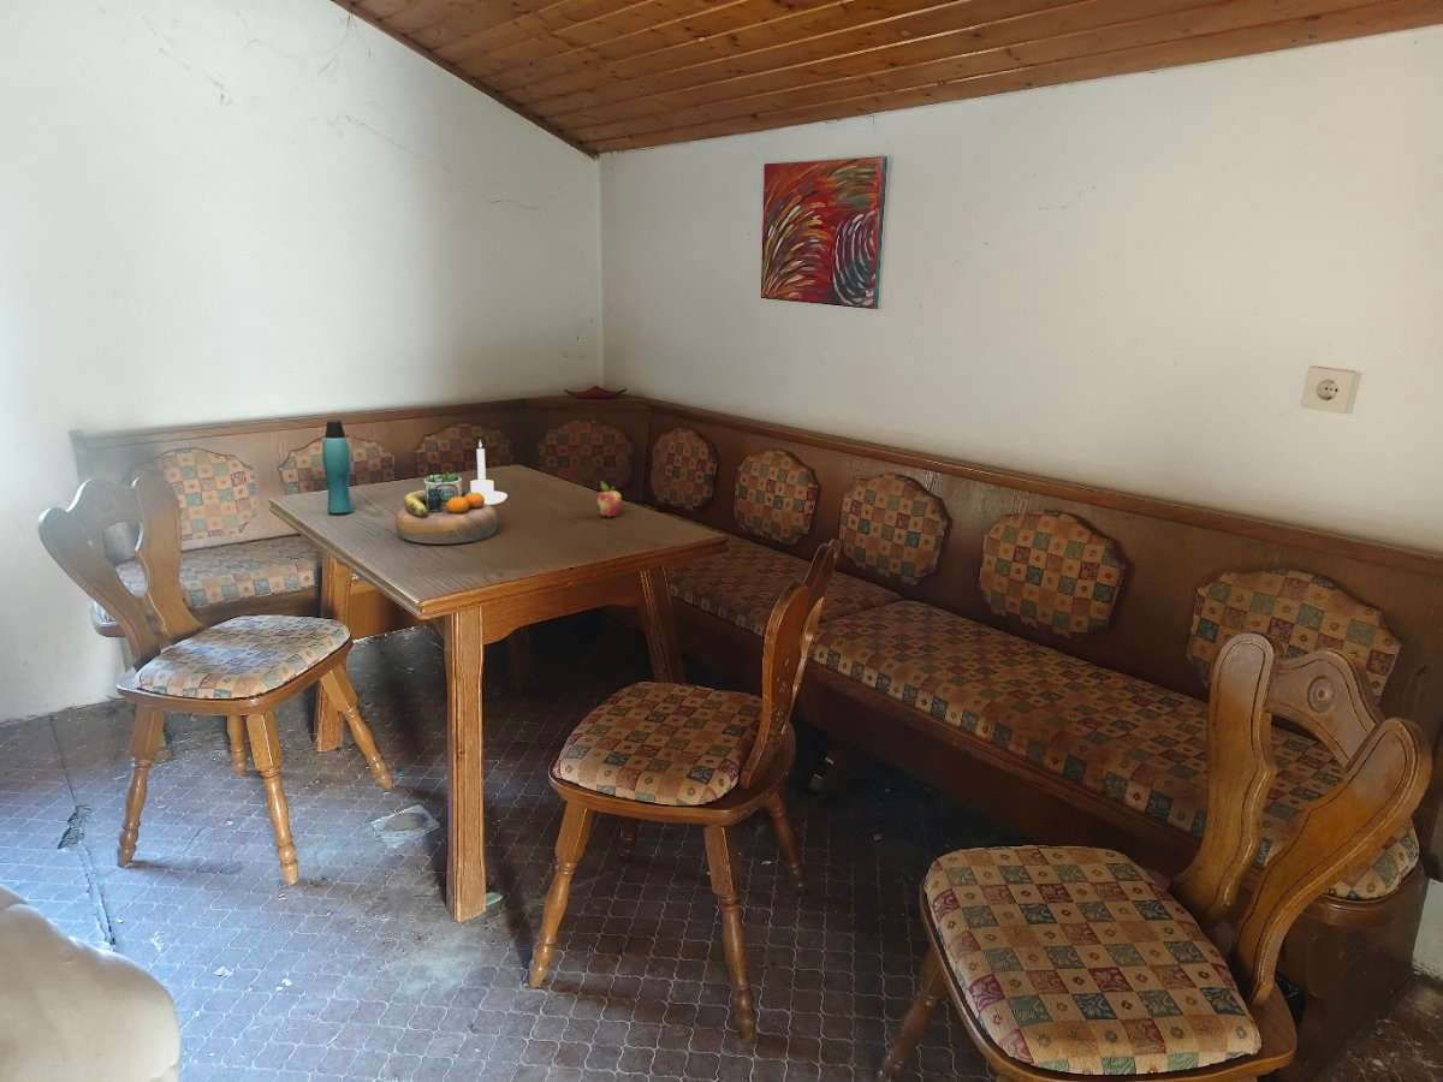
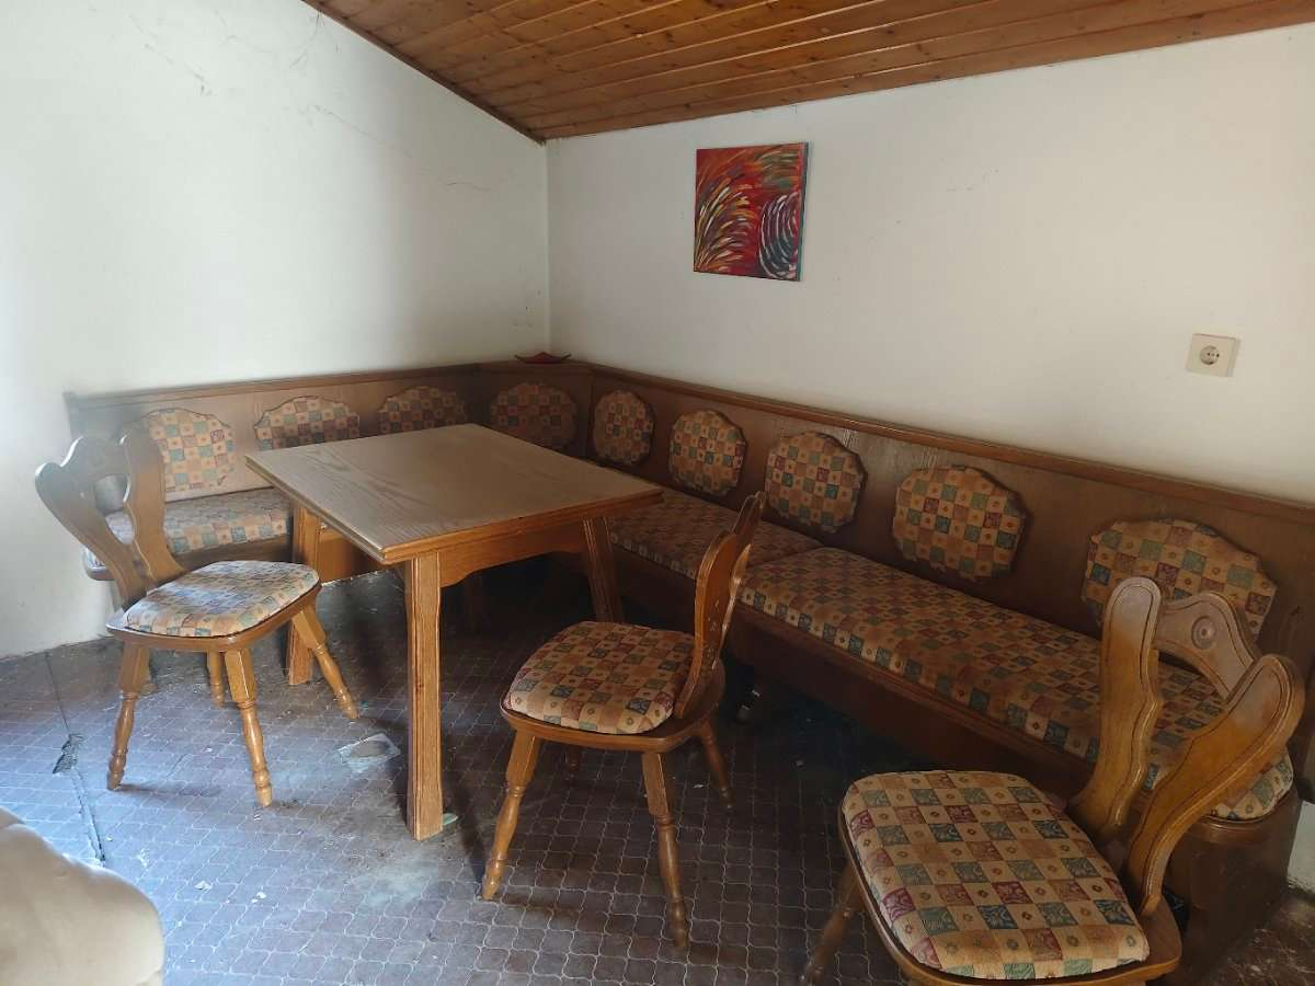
- bottle (337, 466)
- fruit (608, 498)
- candle holder (481, 470)
- decorative bowl (446, 503)
